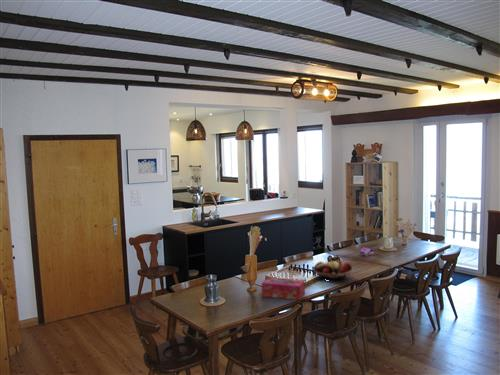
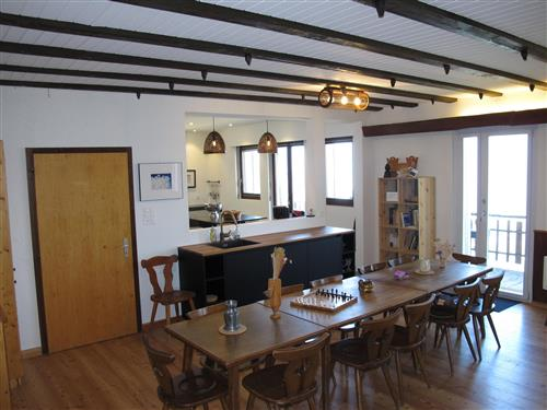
- fruit basket (333, 269)
- tissue box (283, 288)
